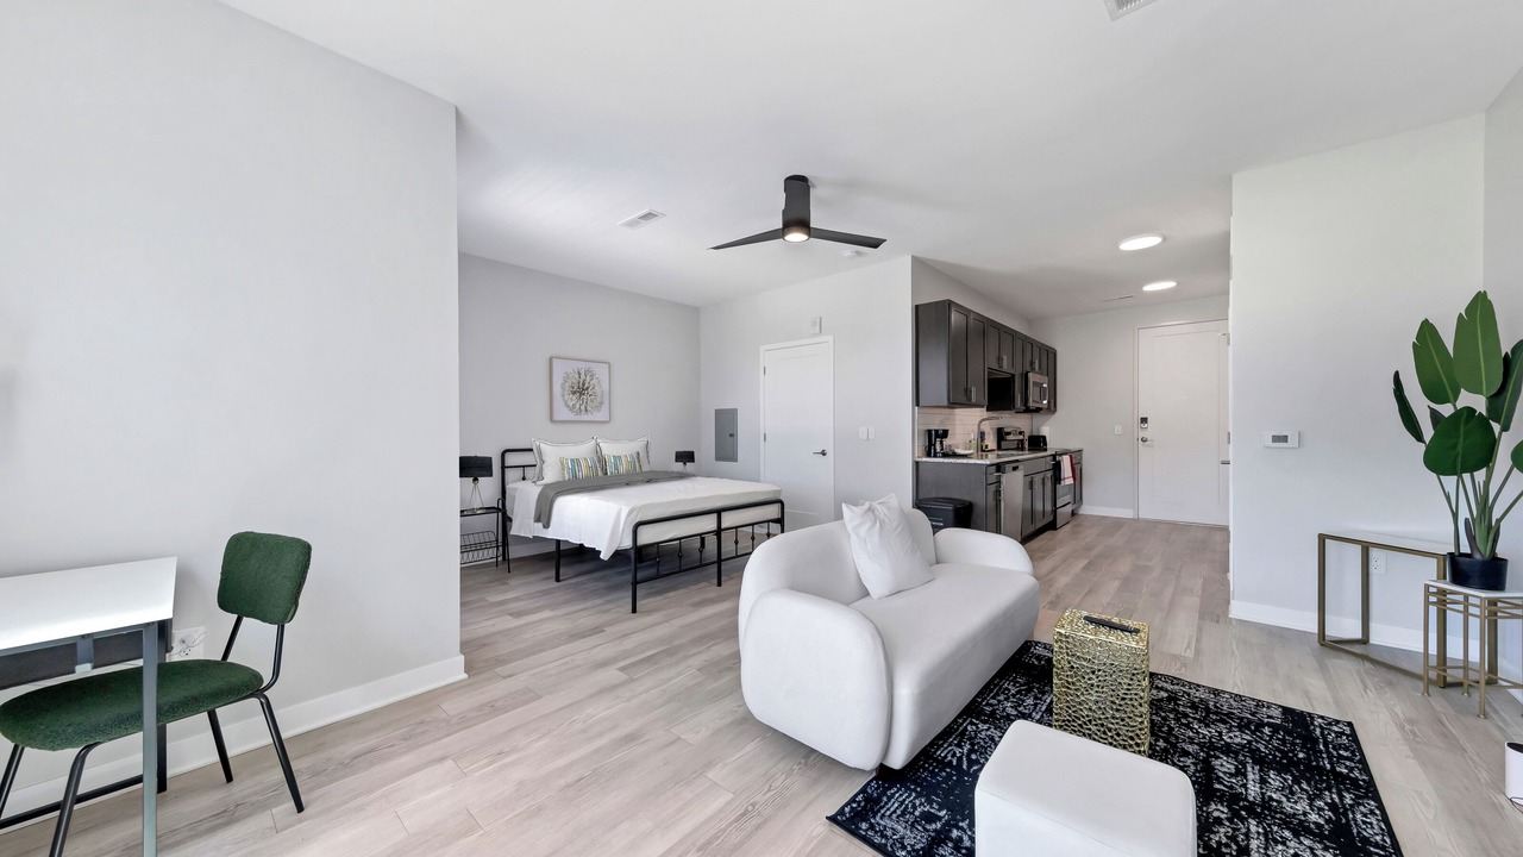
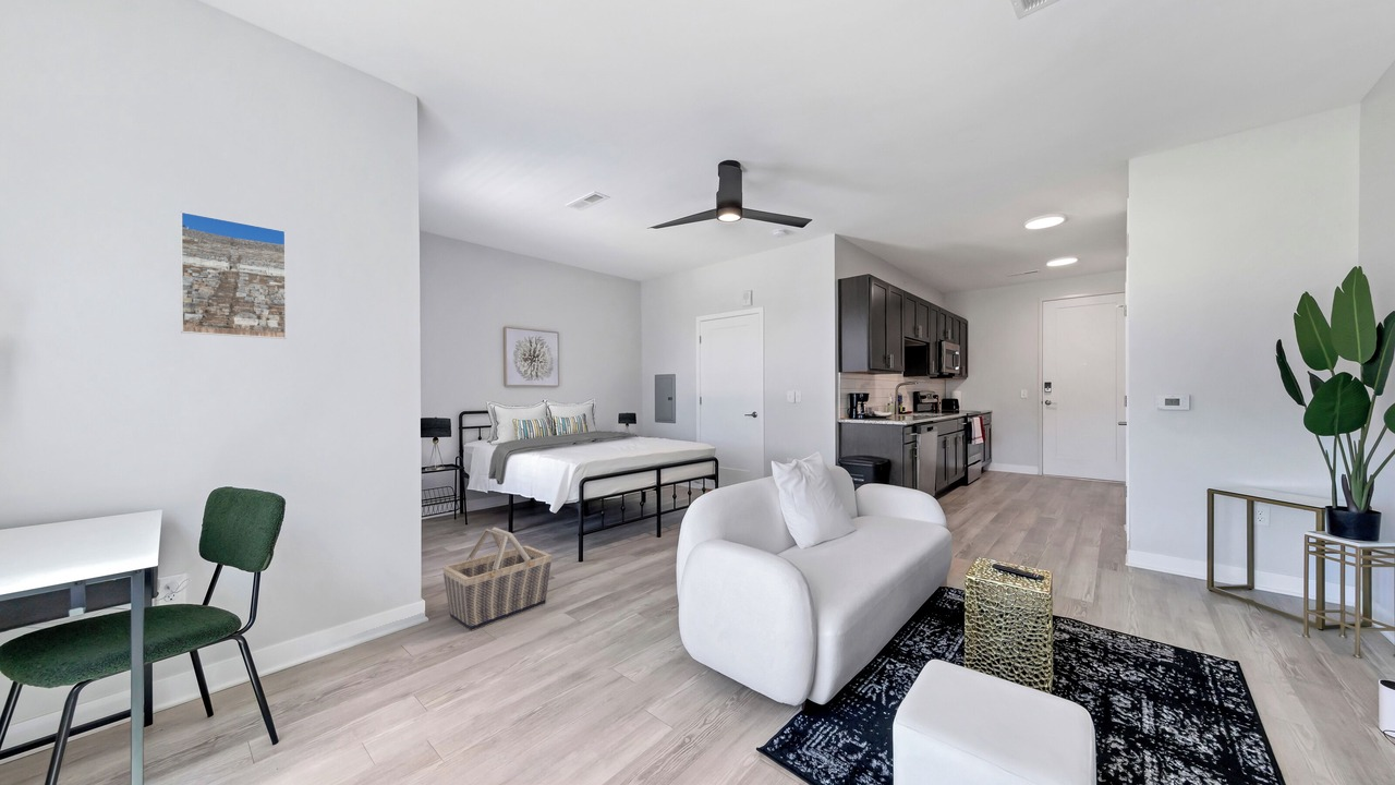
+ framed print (235, 279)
+ basket (498, 570)
